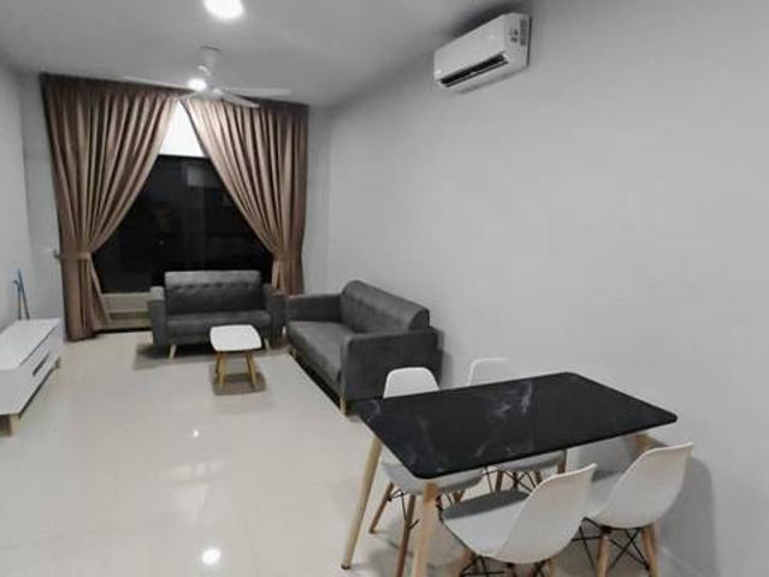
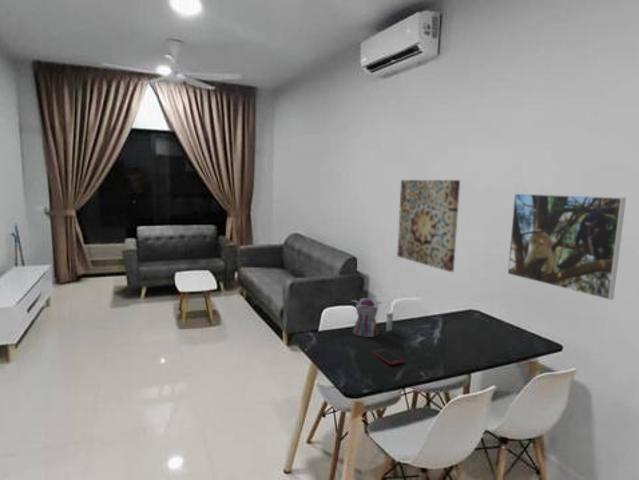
+ wall art (425, 222)
+ cell phone (387, 356)
+ teapot (370, 315)
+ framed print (558, 240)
